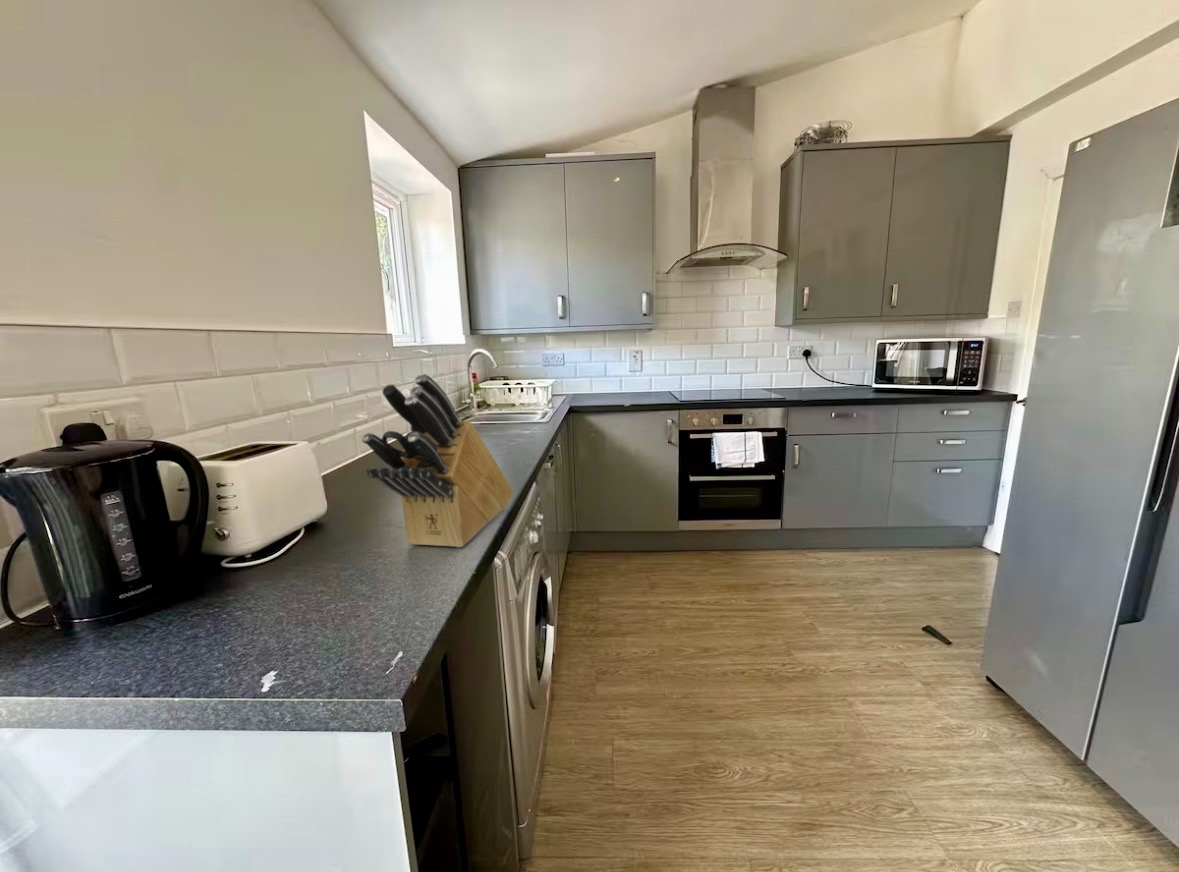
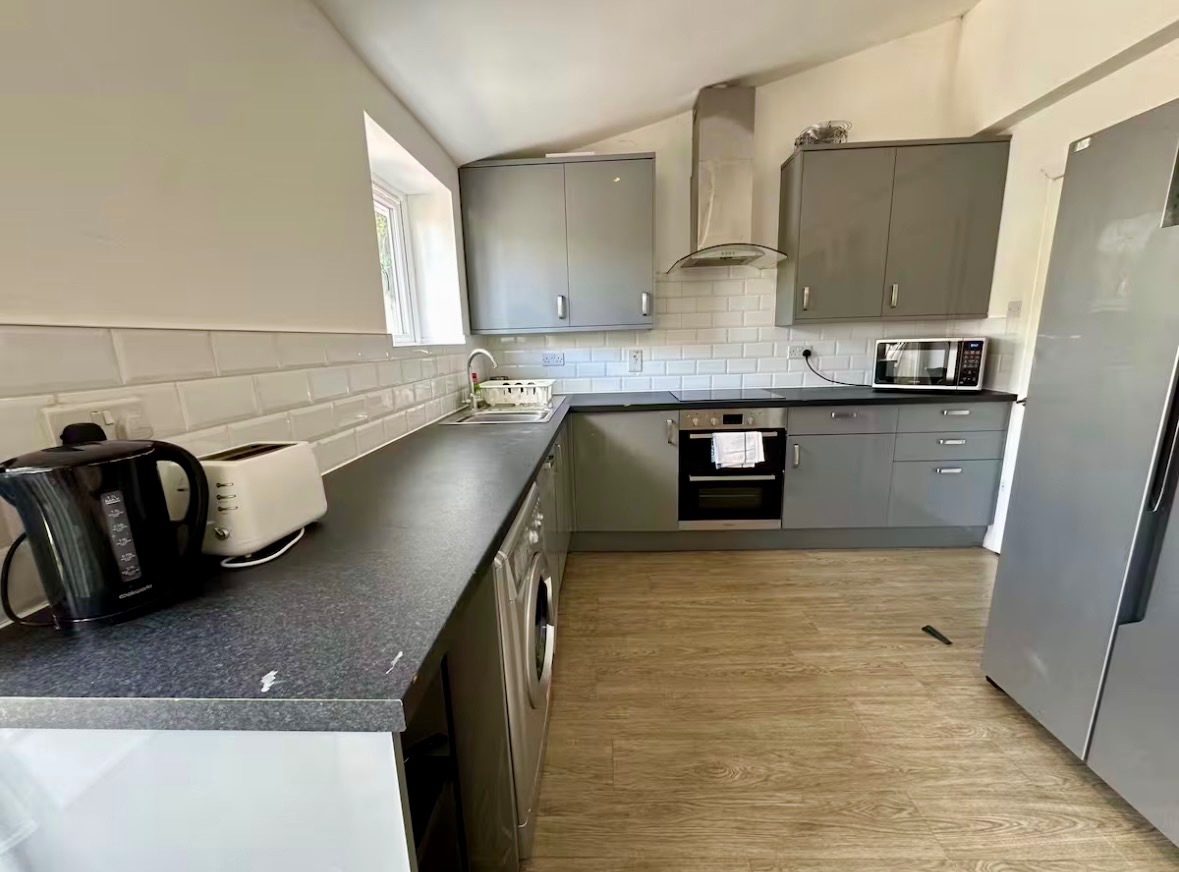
- knife block (449, 452)
